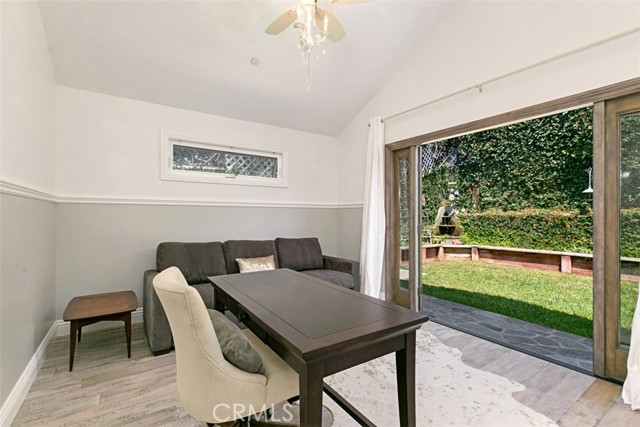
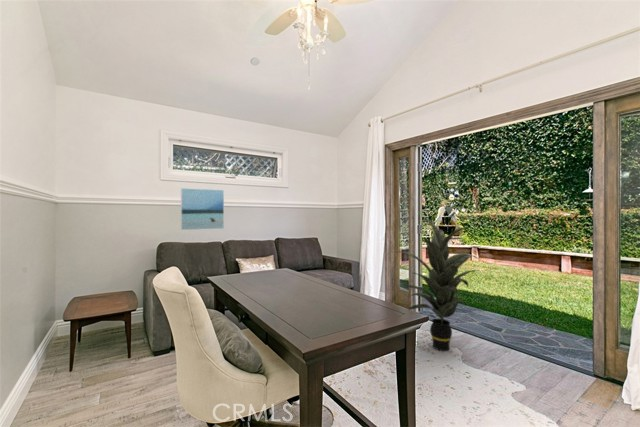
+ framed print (203, 209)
+ indoor plant (438, 282)
